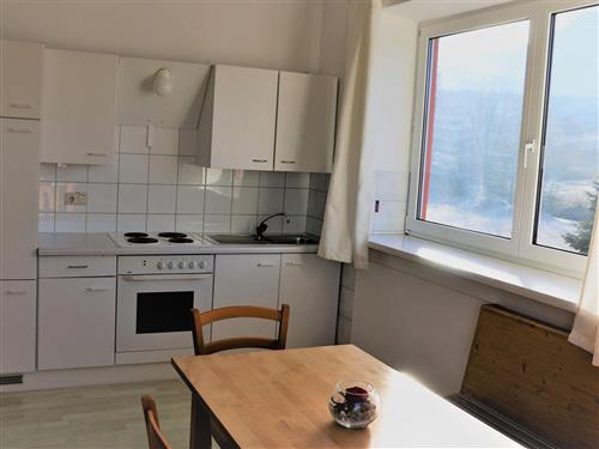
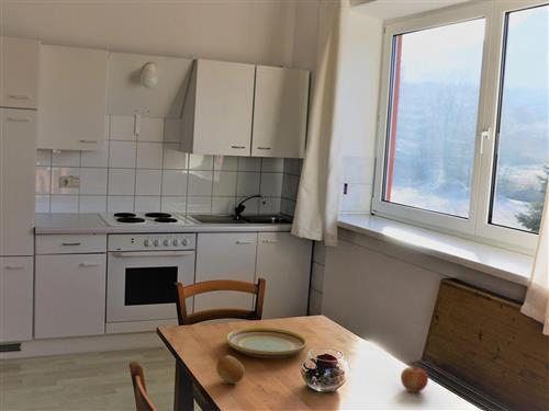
+ plate (266, 343)
+ apple (414, 377)
+ fruit (231, 369)
